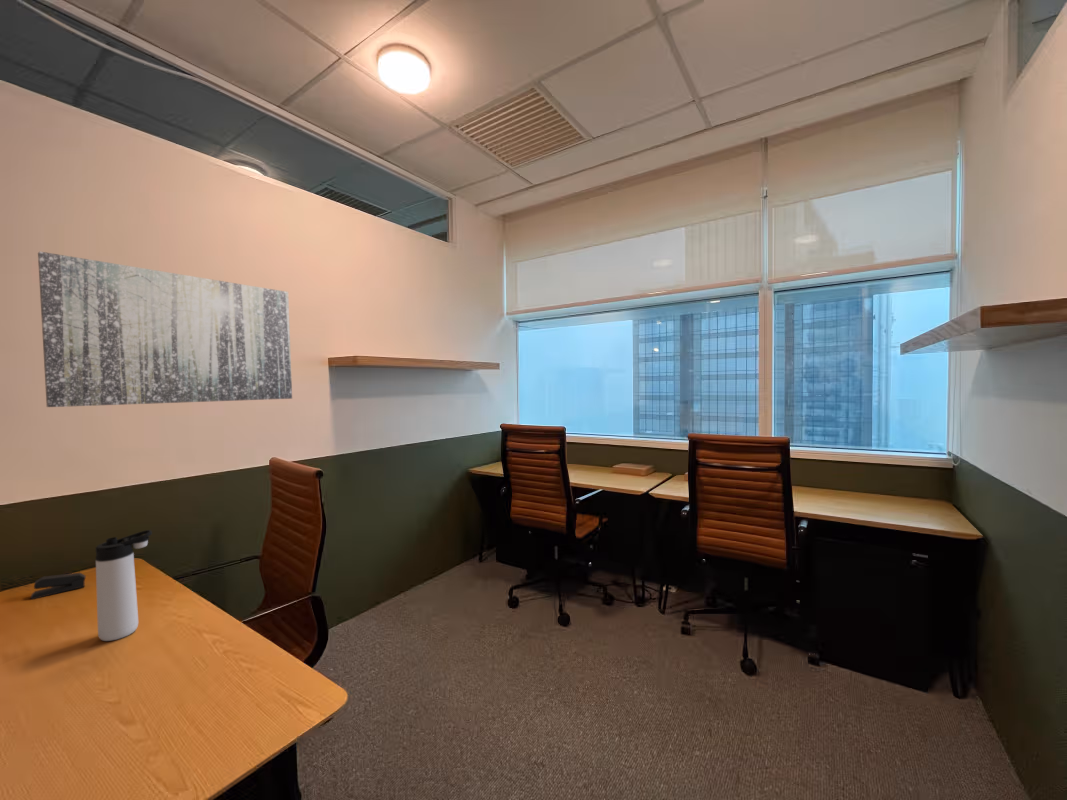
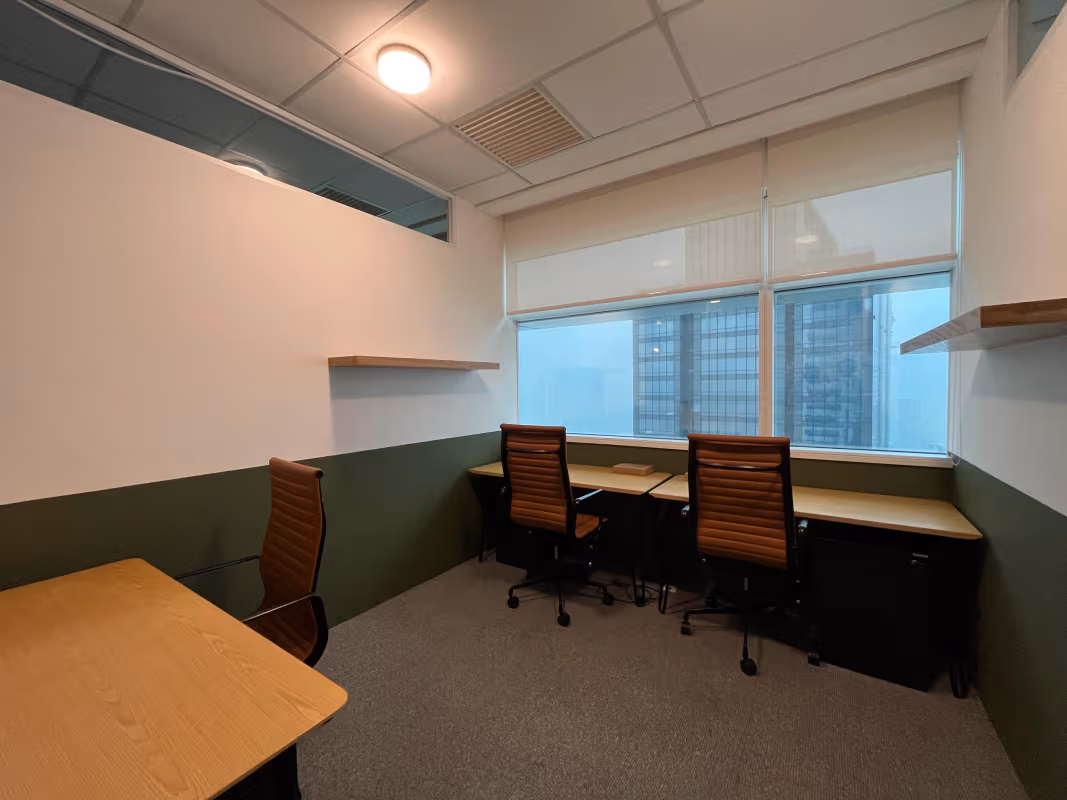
- wall art (188, 339)
- thermos bottle (126, 583)
- stapler (59, 582)
